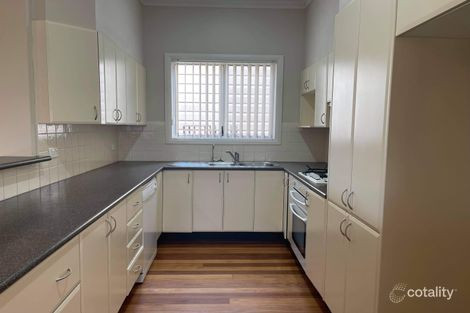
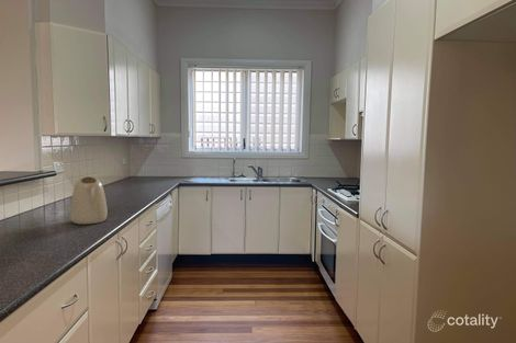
+ kettle (88, 198)
